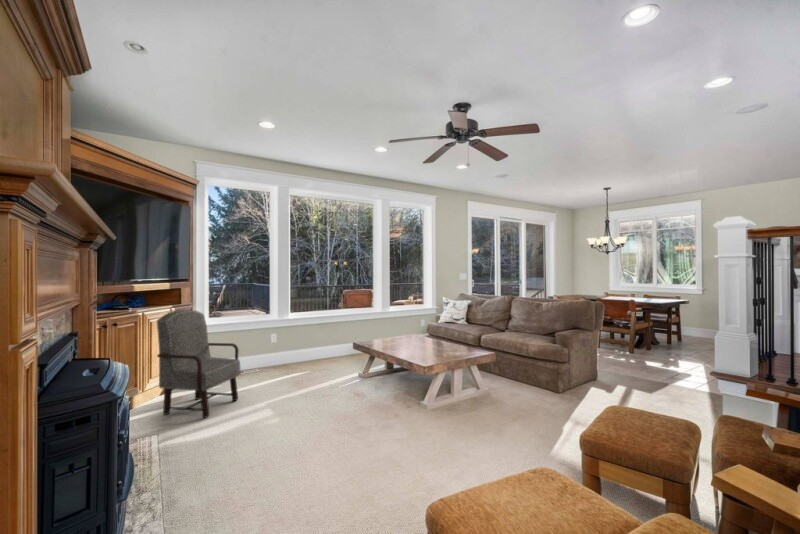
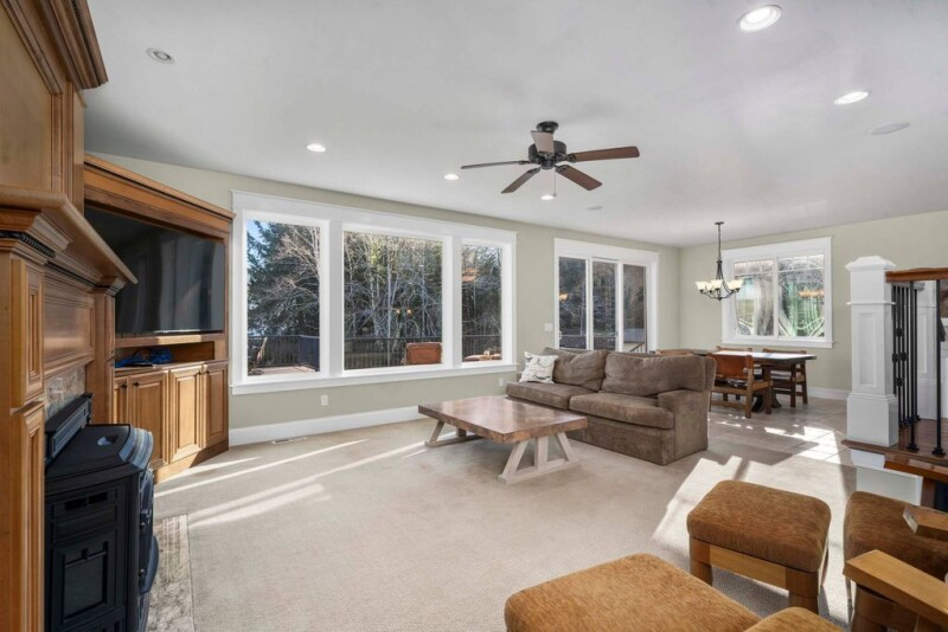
- armchair (201, 358)
